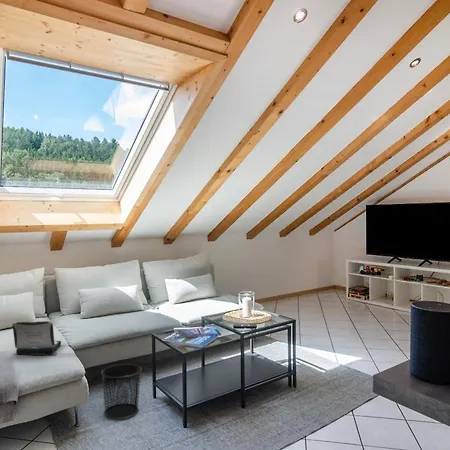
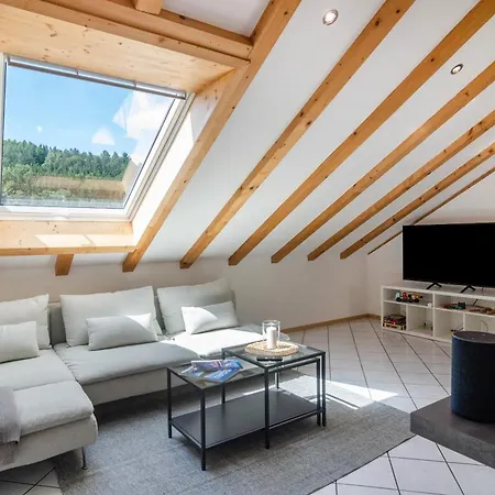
- laptop (38, 334)
- waste bin (121, 390)
